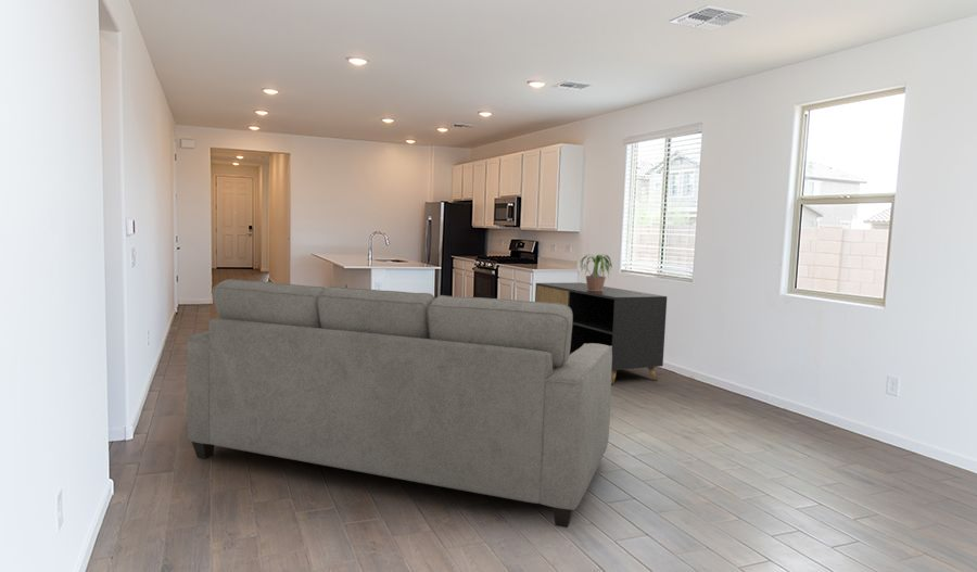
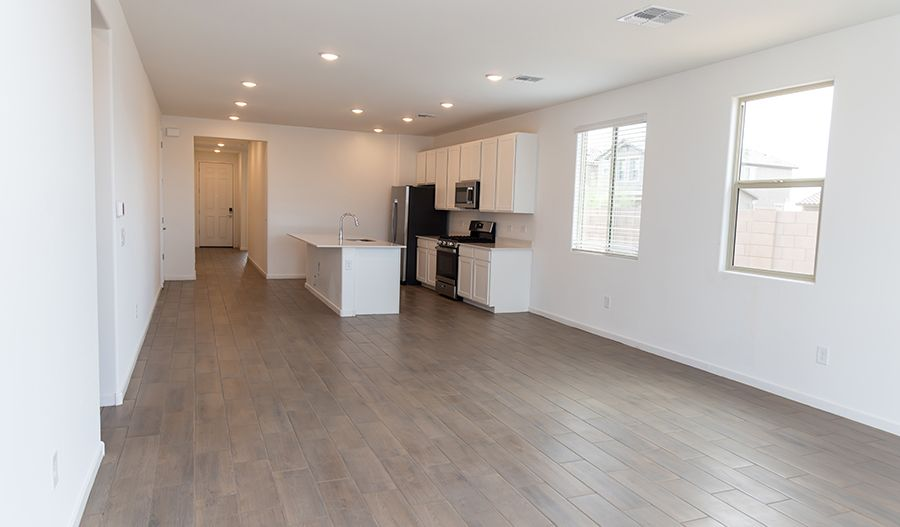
- potted plant (599, 272)
- sofa (404, 373)
- credenza (594, 328)
